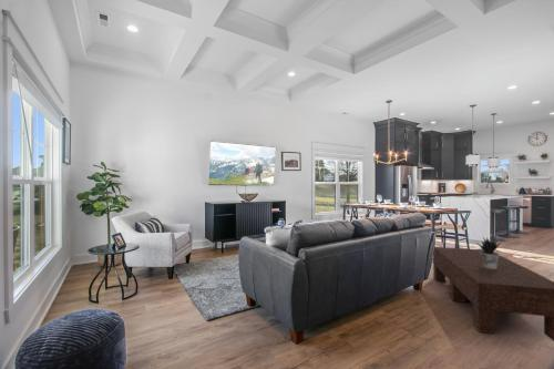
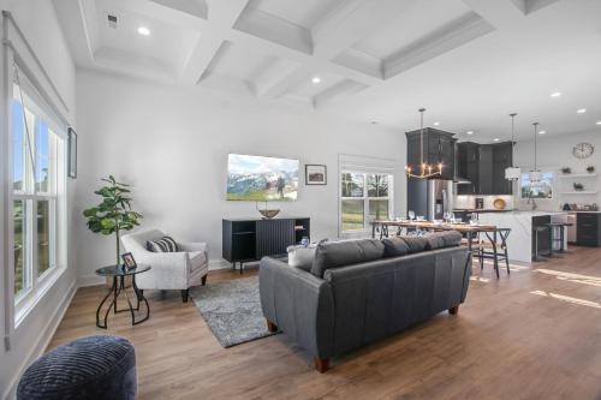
- potted plant (489, 250)
- coffee table (484, 283)
